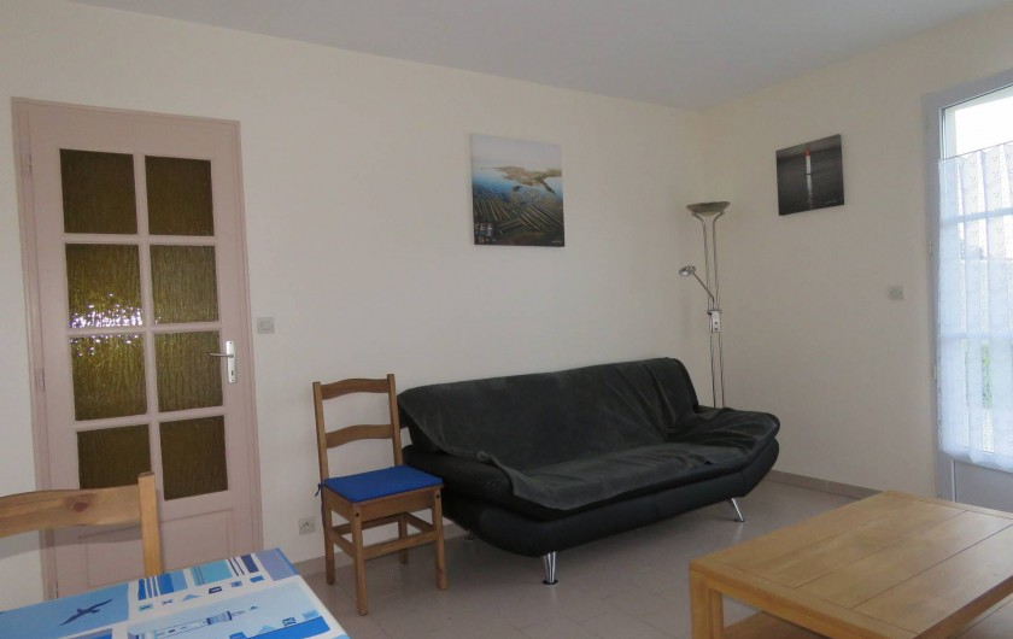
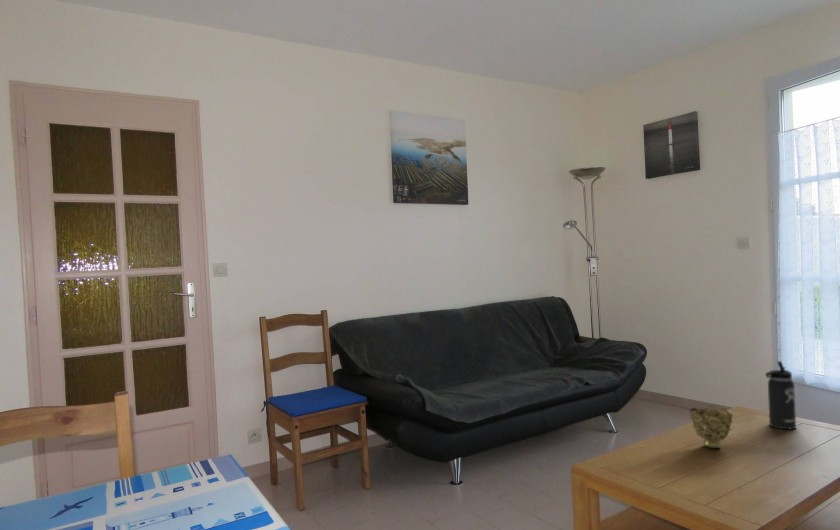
+ thermos bottle (779, 393)
+ decorative bowl (711, 428)
